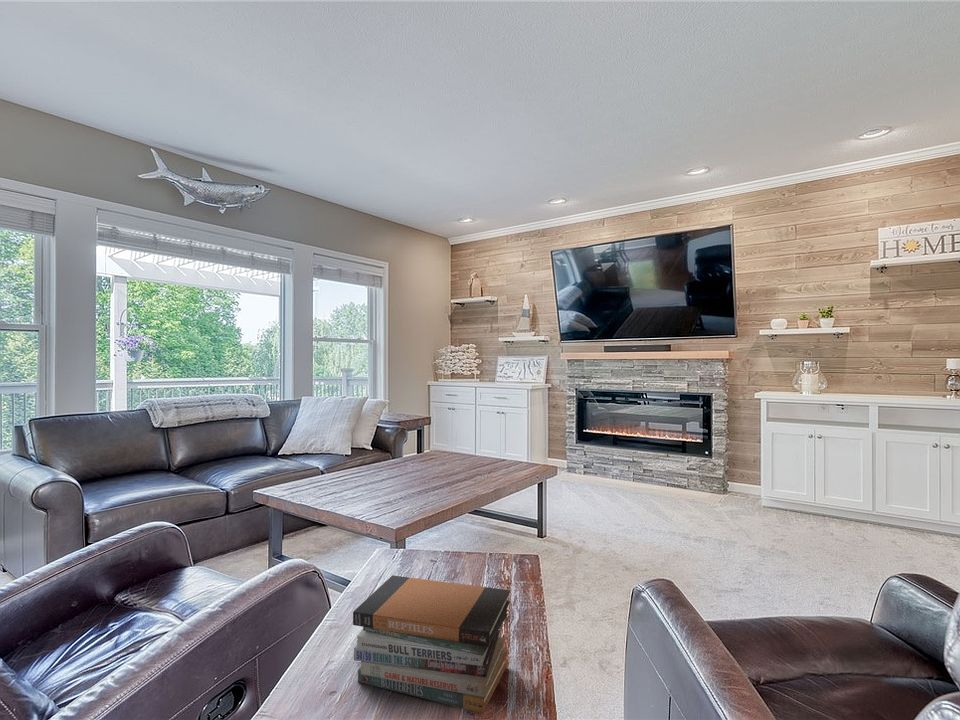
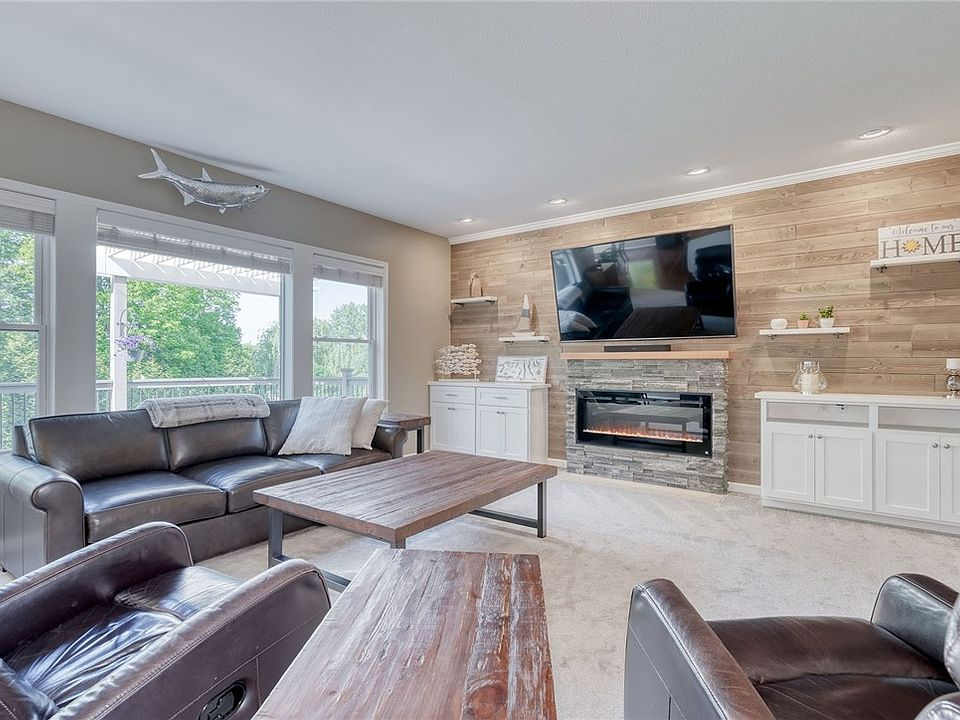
- book stack (433, 636)
